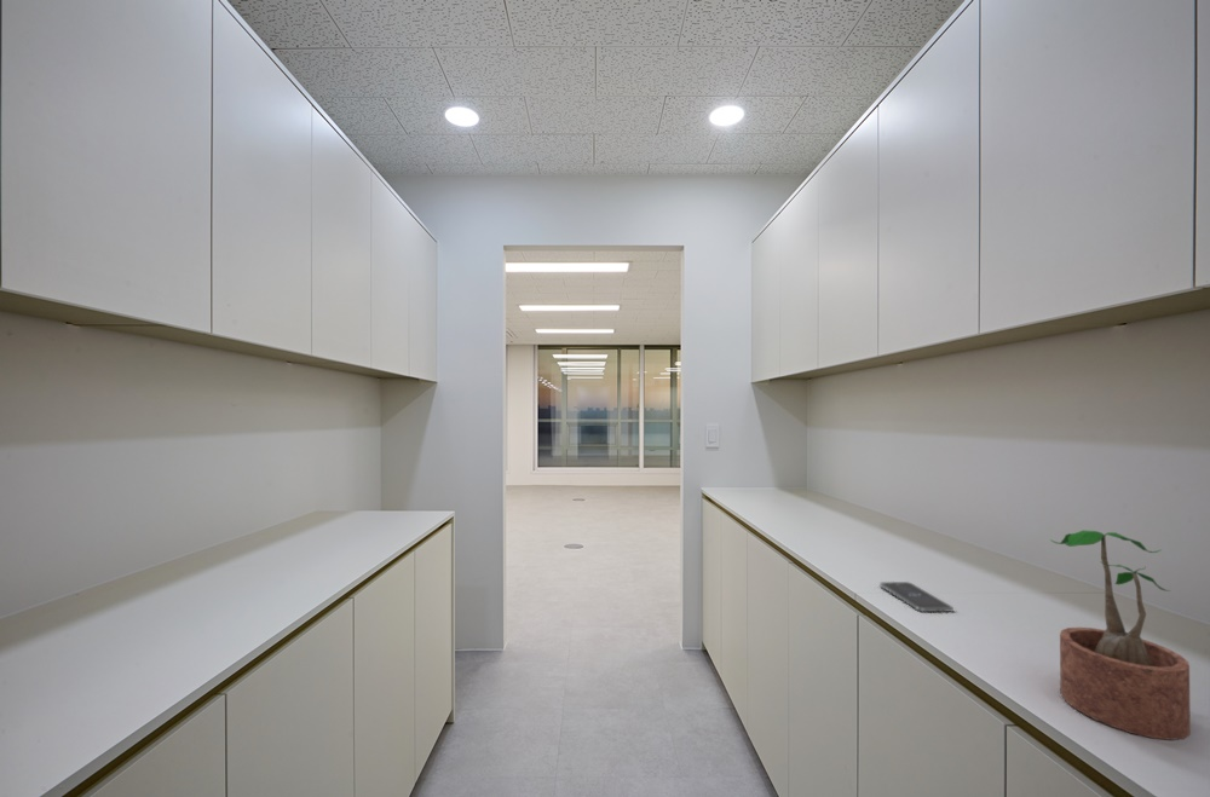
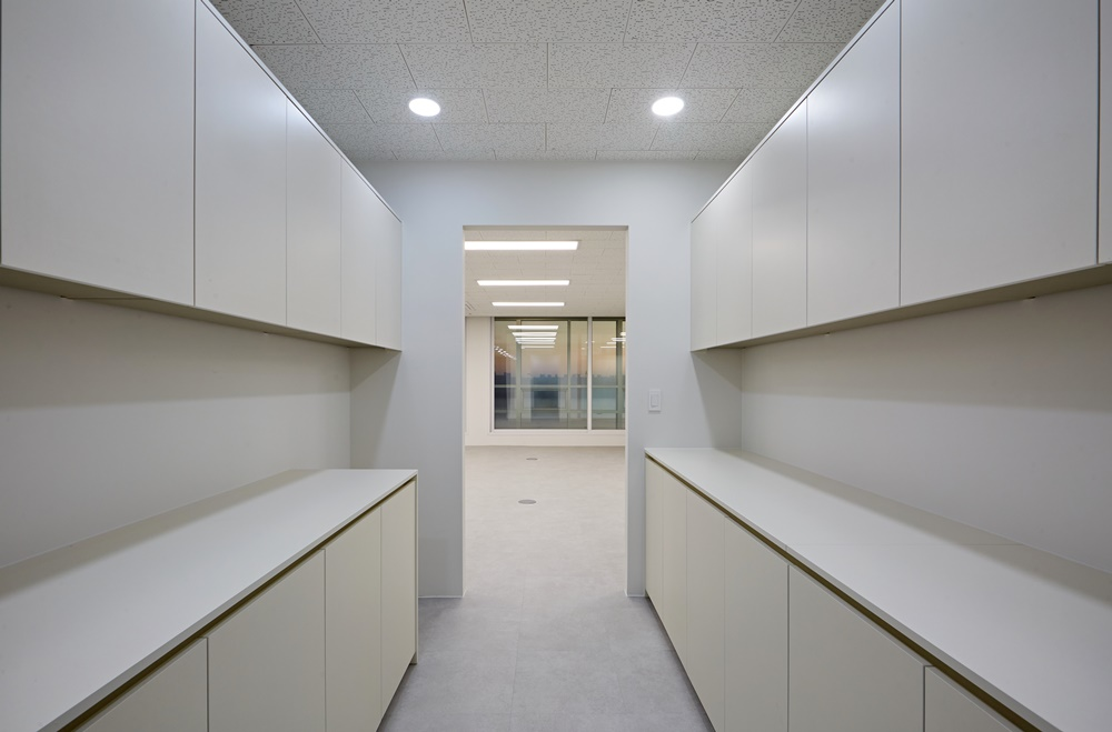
- potted plant (1108, 617)
- smartphone (914, 595)
